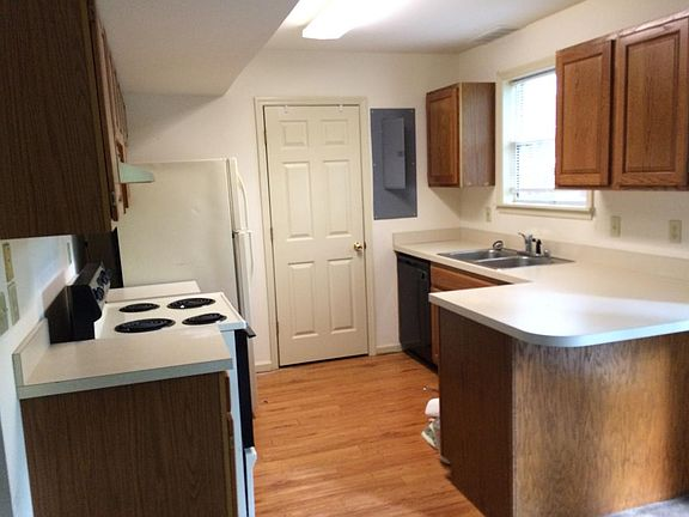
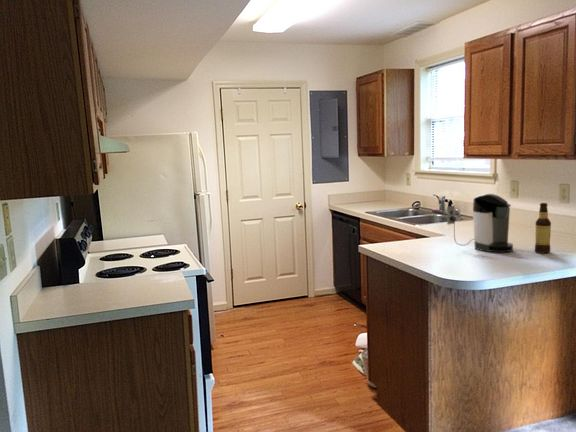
+ bottle (543, 227)
+ coffee maker (484, 222)
